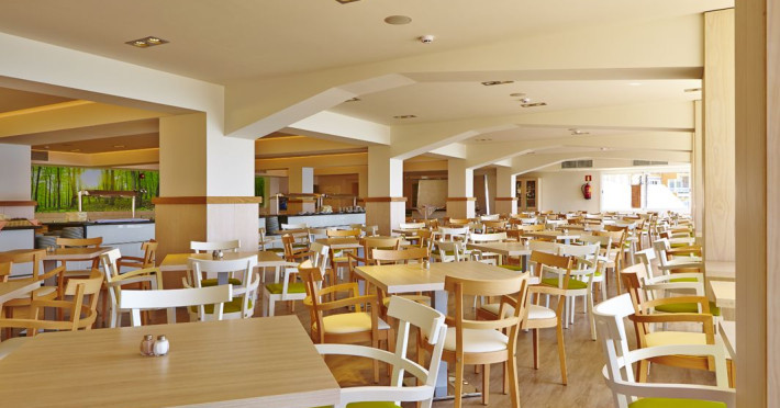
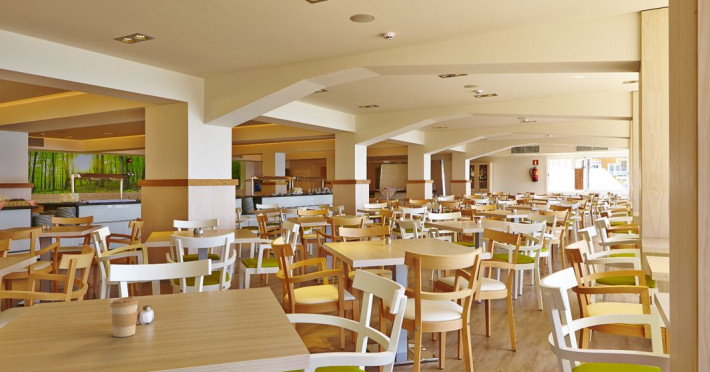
+ coffee cup (124, 315)
